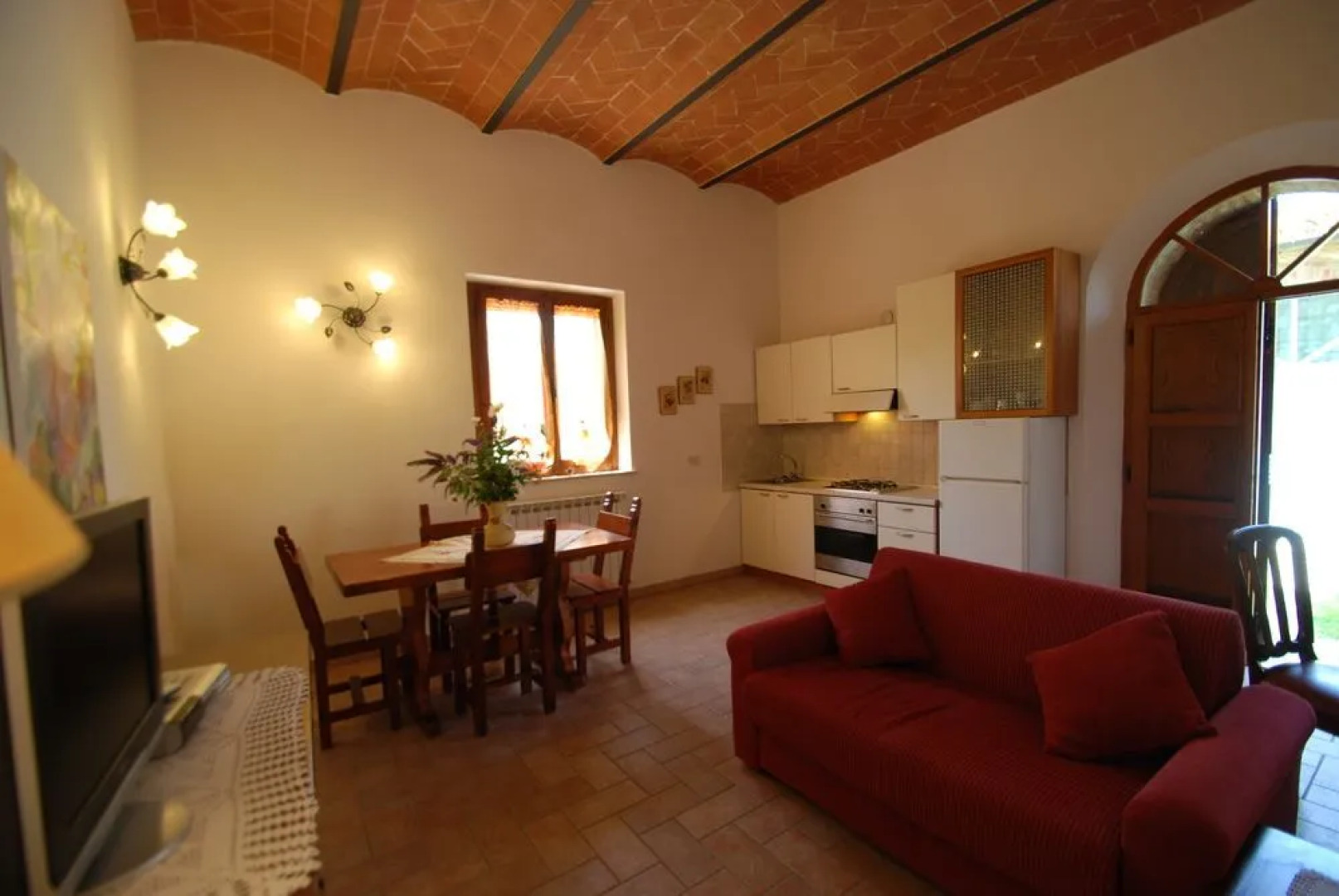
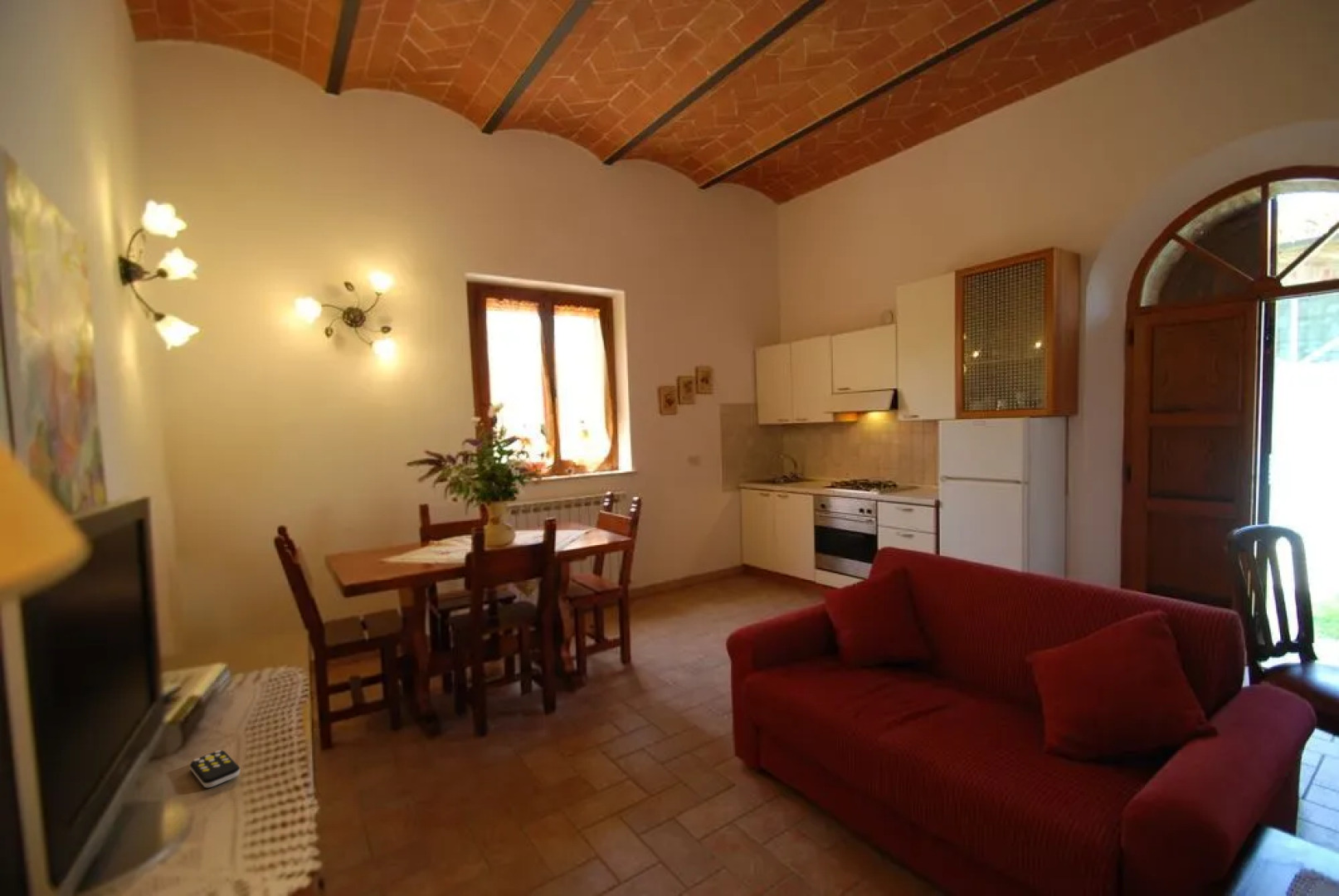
+ remote control (214, 767)
